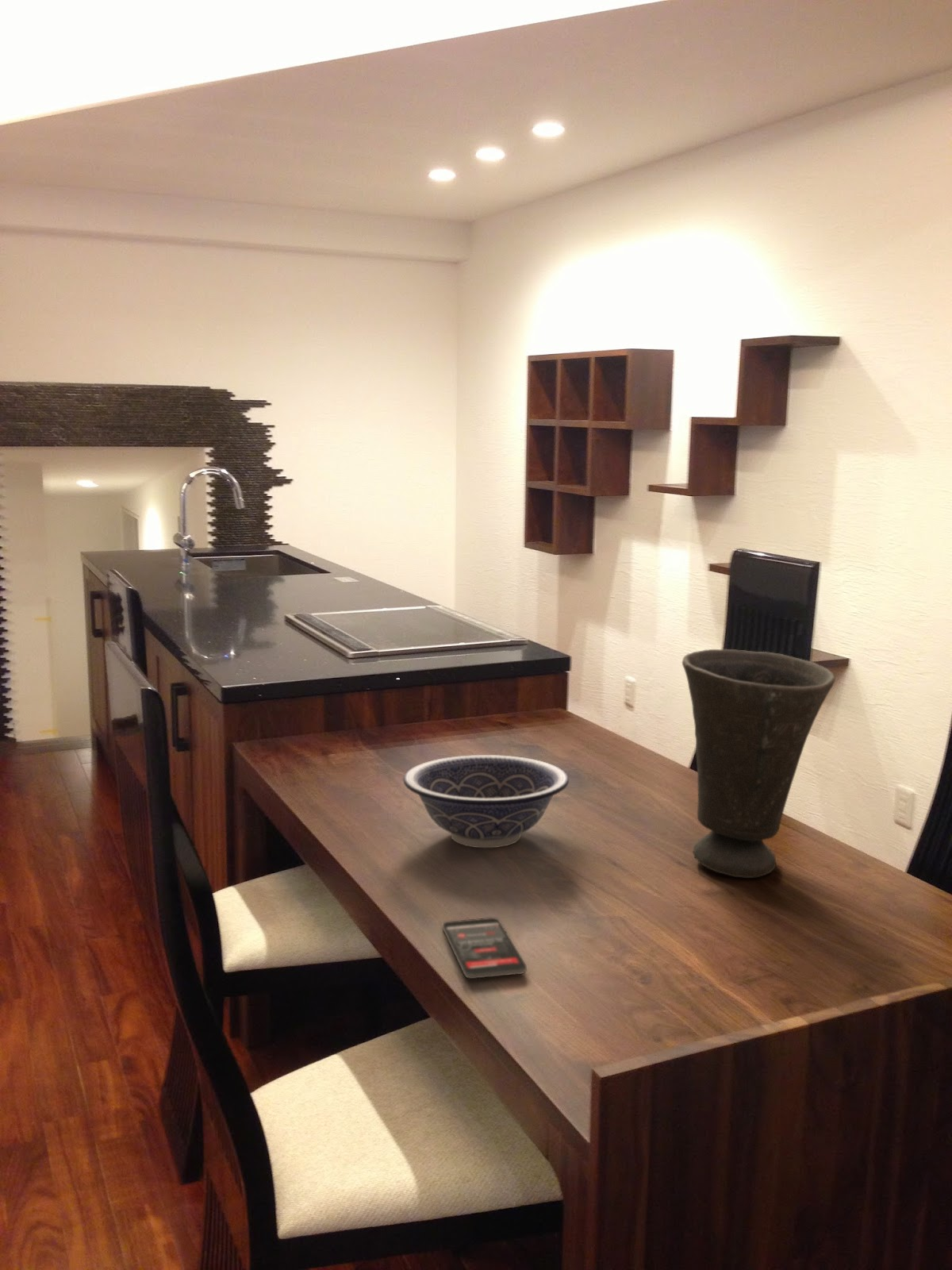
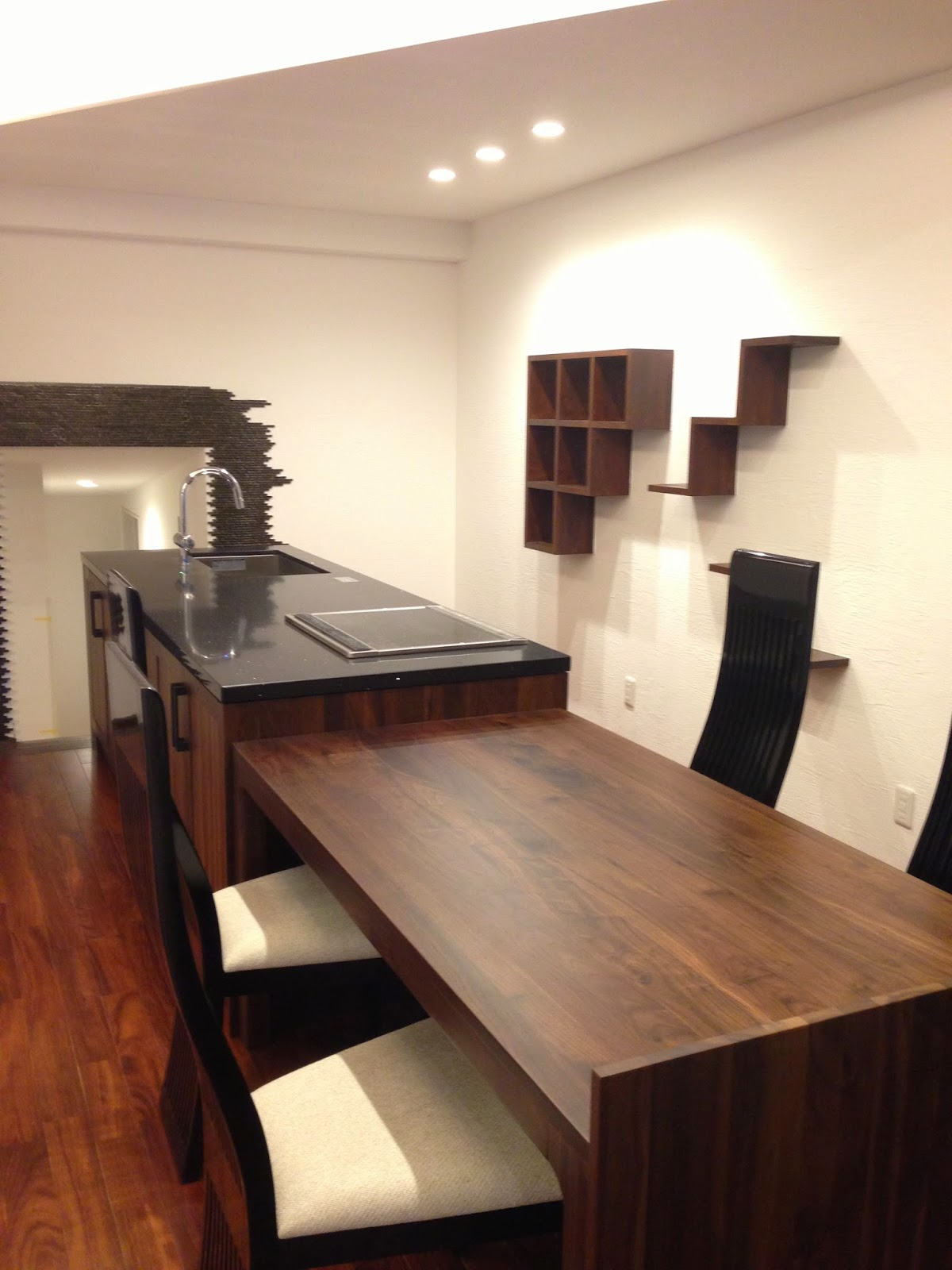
- smartphone (482, 946)
- vase (753, 765)
- decorative bowl (486, 806)
